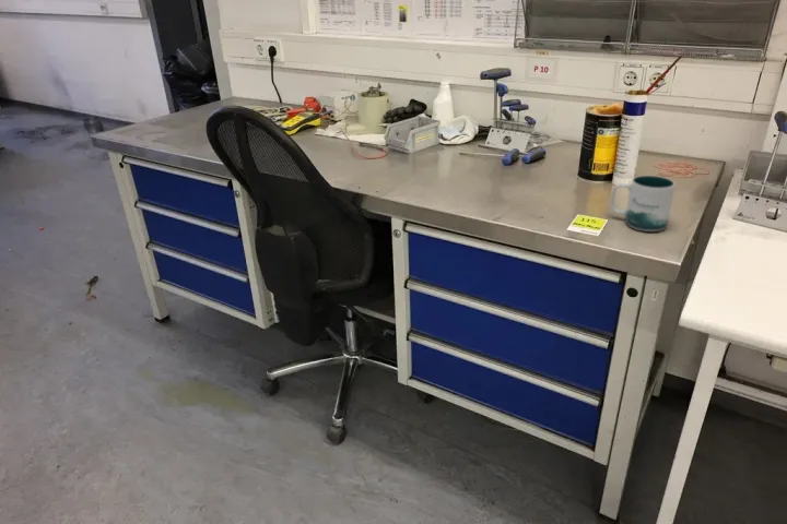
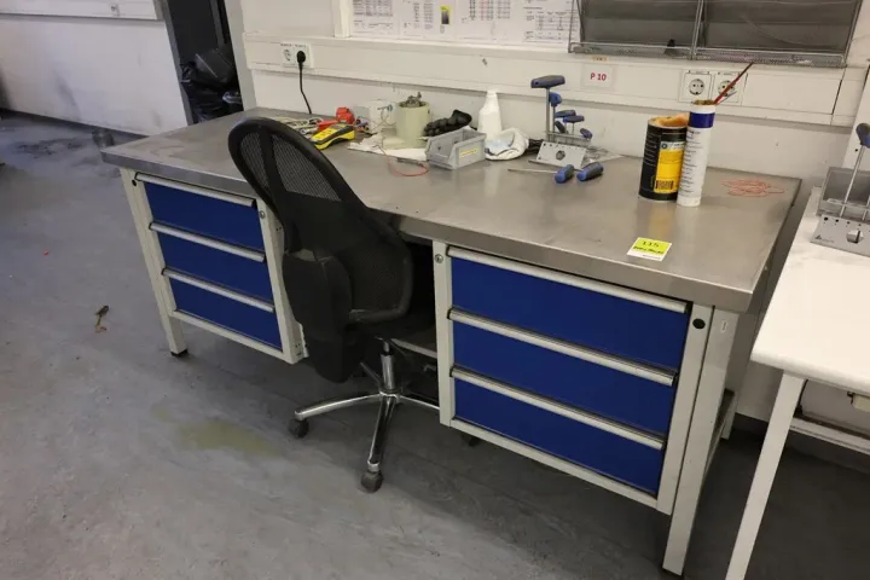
- mug (639, 201)
